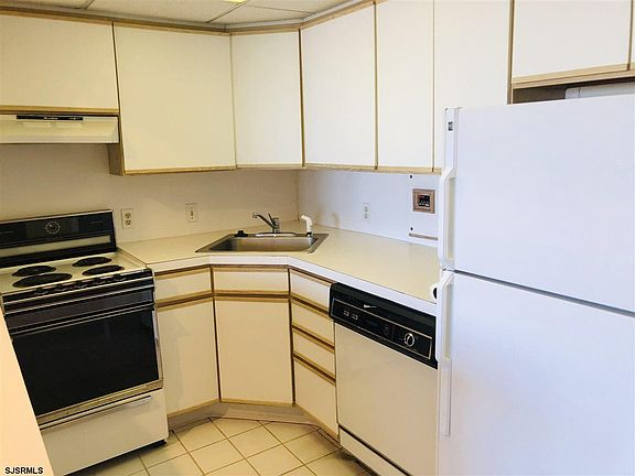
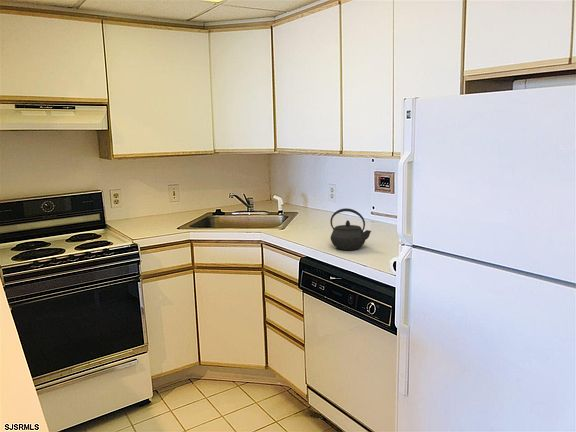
+ kettle (350, 228)
